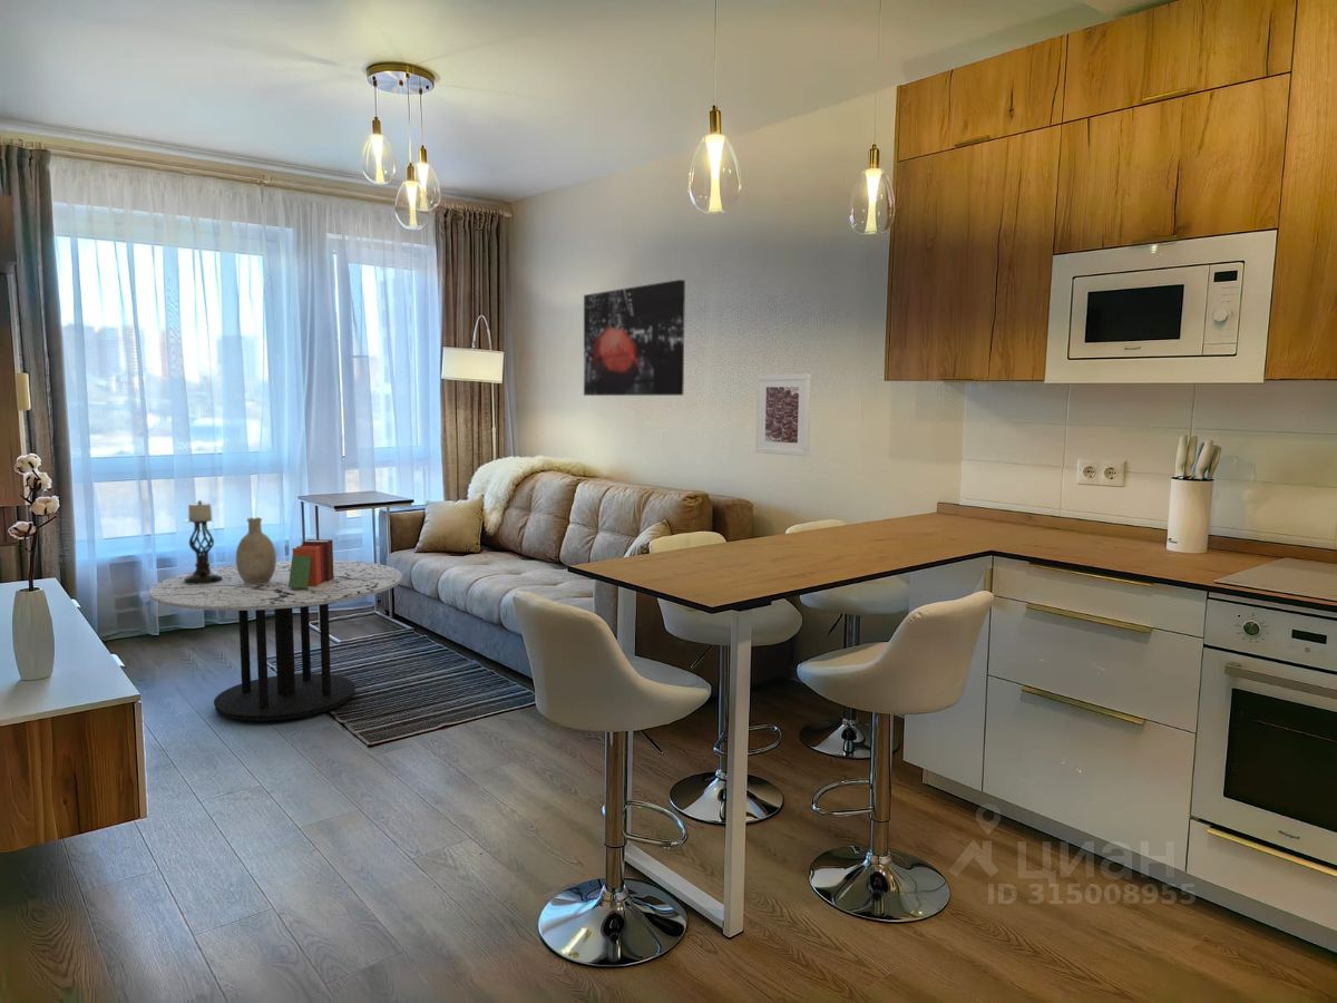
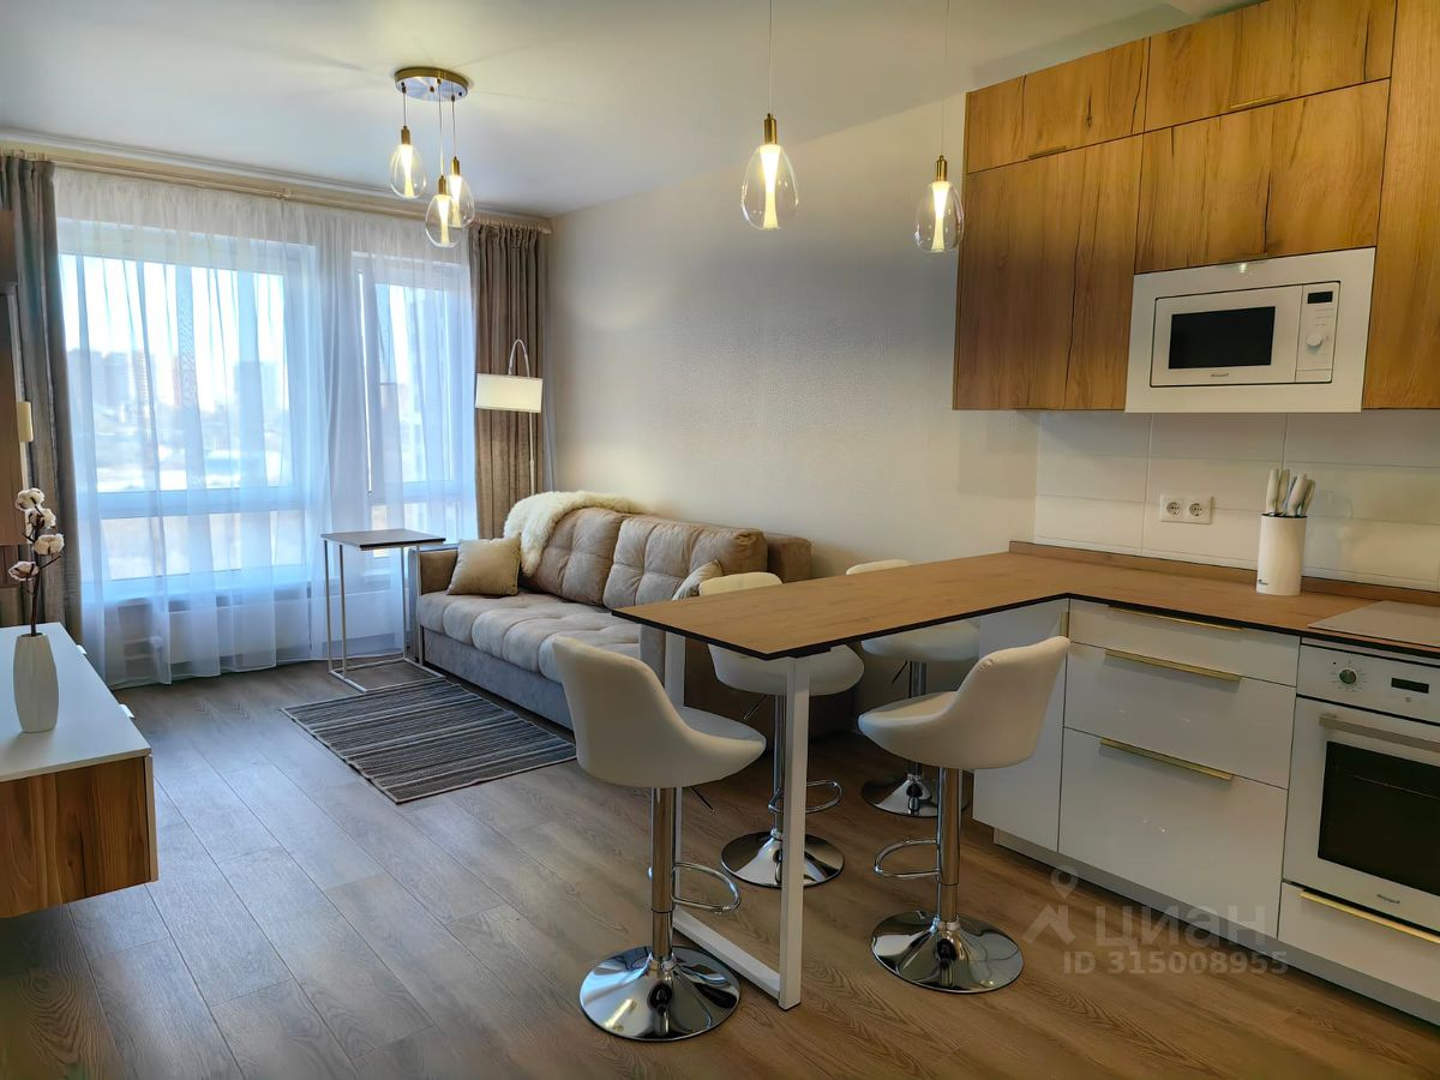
- coffee table (284, 641)
- candle holder (202, 541)
- wall art (630, 341)
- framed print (782, 415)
- decorative vase (255, 549)
- books (309, 564)
